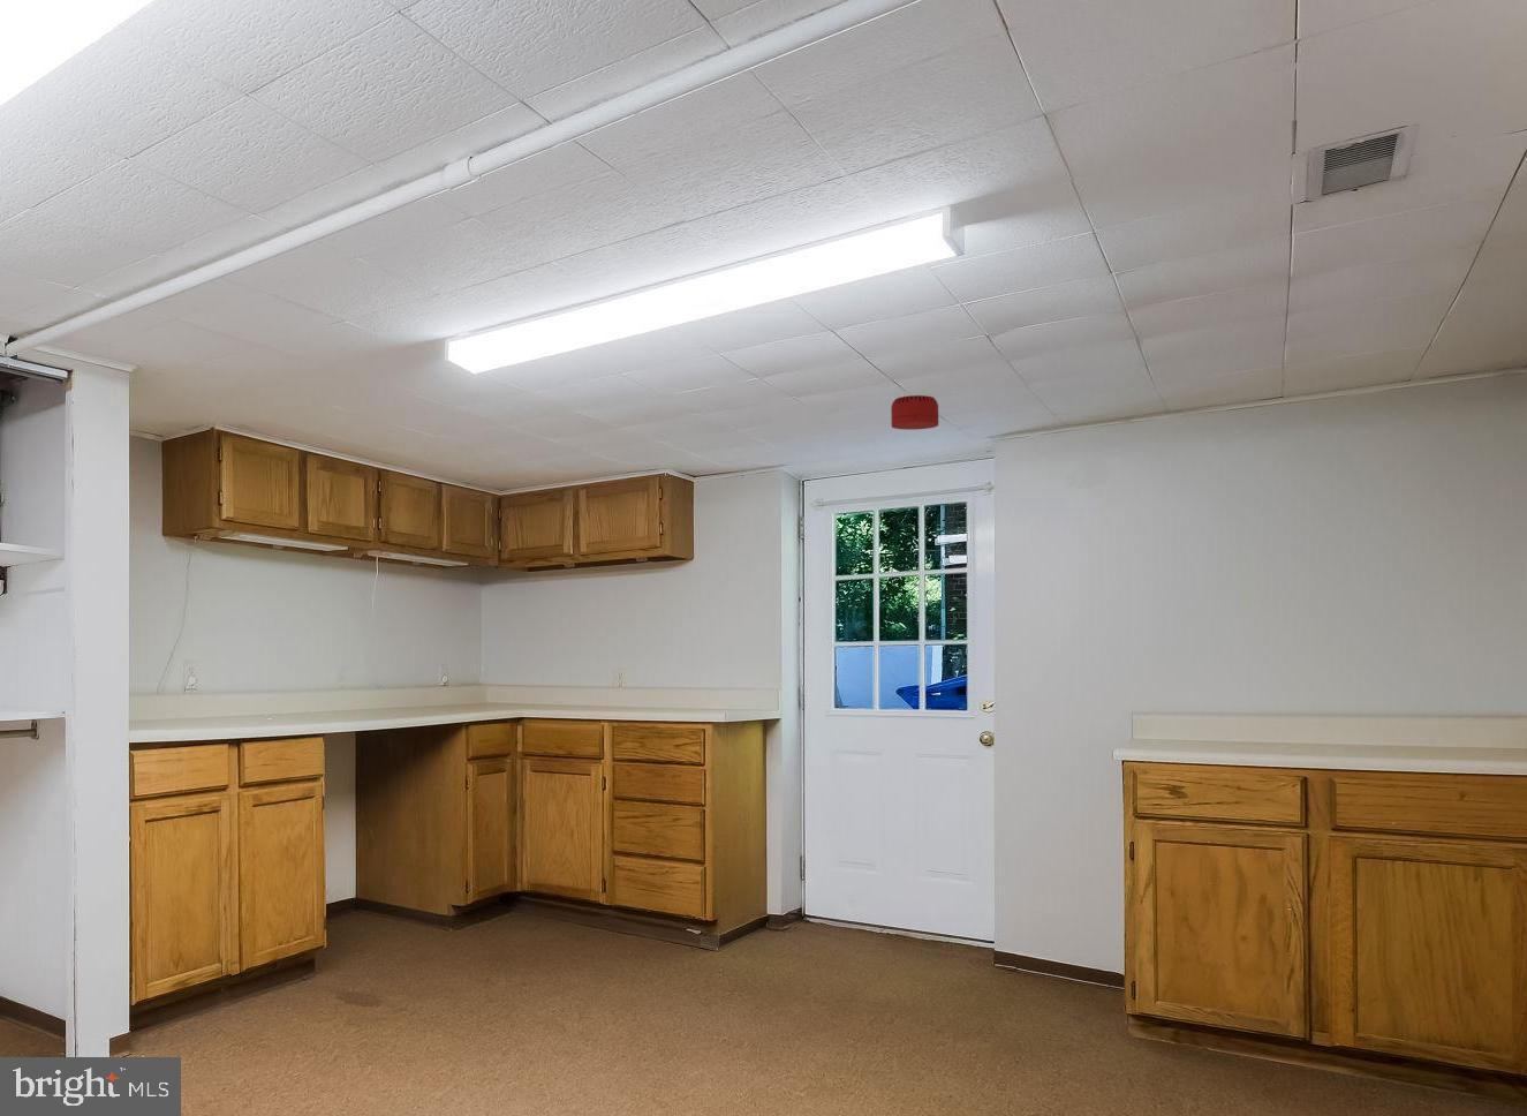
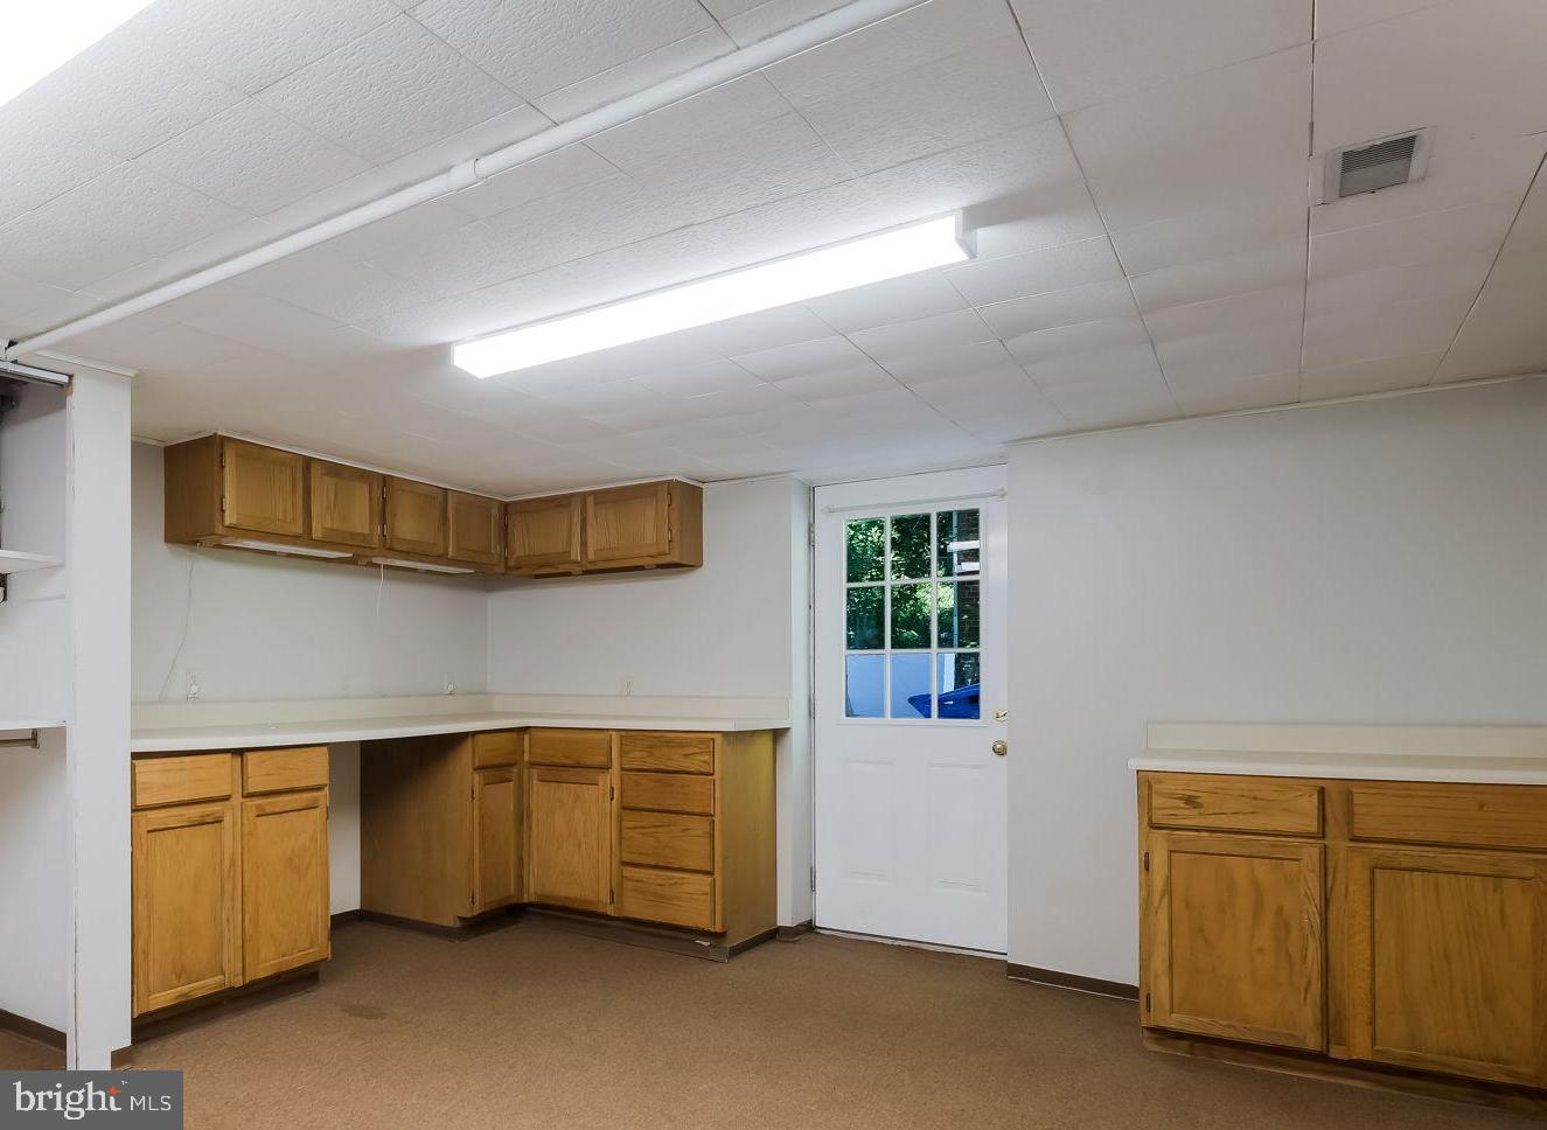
- smoke detector (914, 412)
